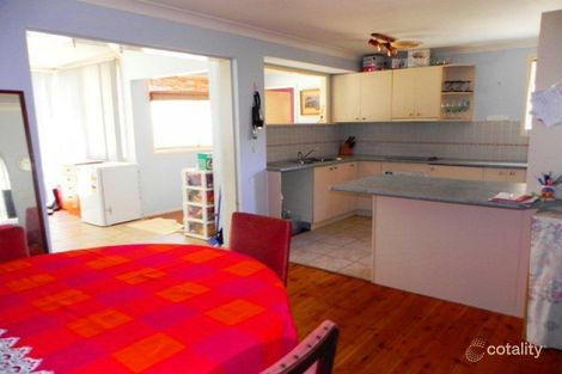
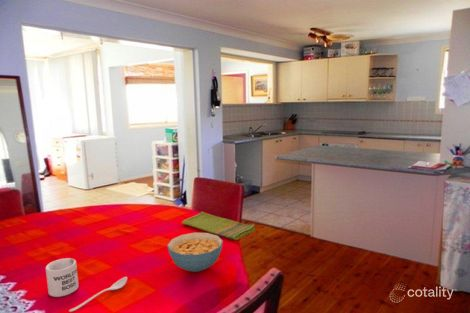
+ cereal bowl (195, 255)
+ spoon (100, 293)
+ dish towel (217, 224)
+ mug (60, 275)
